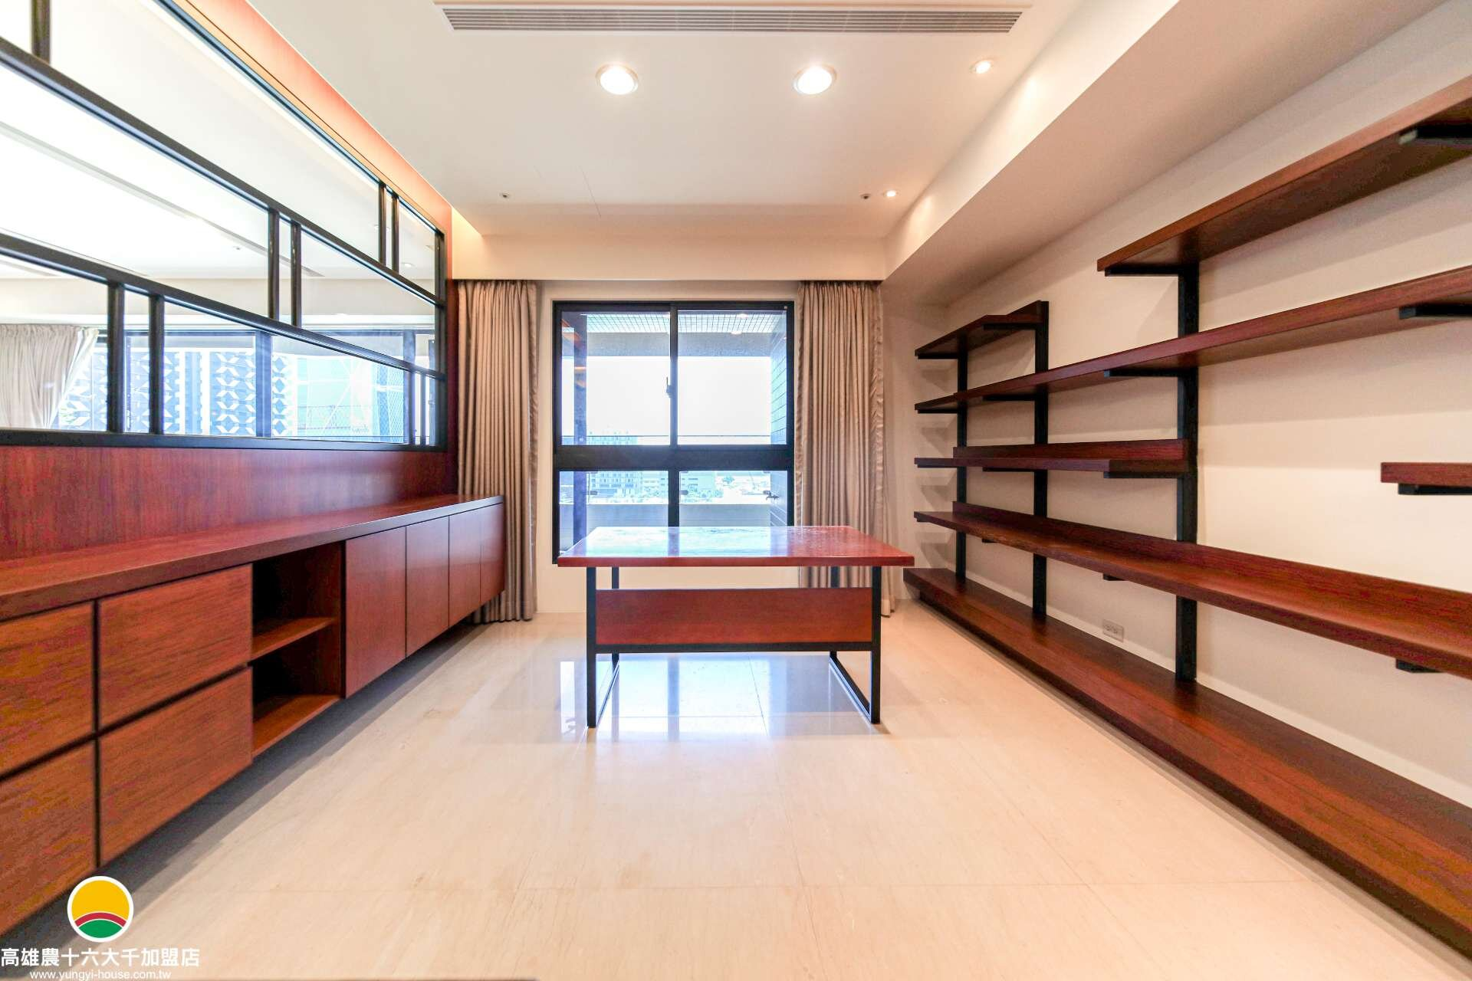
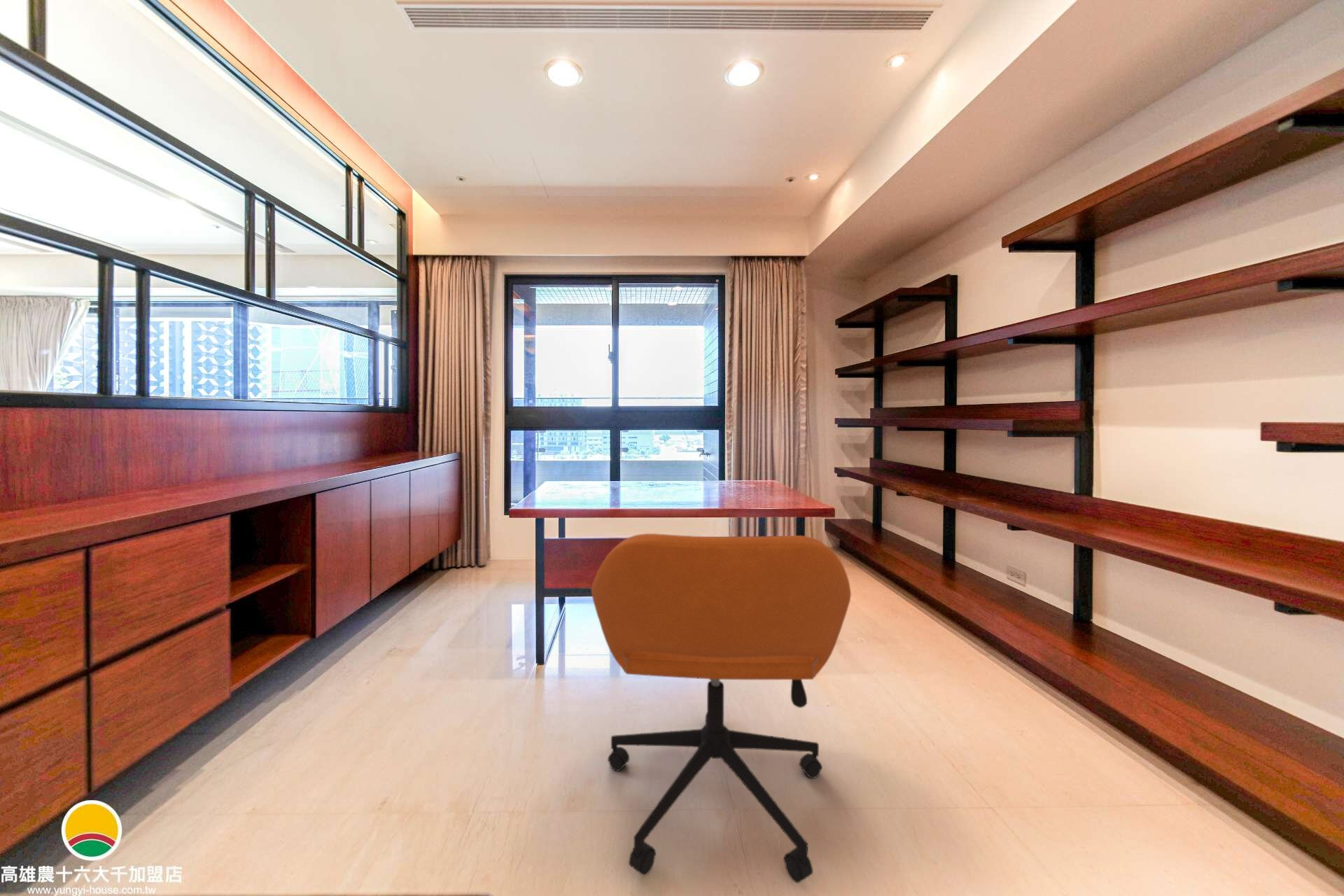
+ office chair (715, 654)
